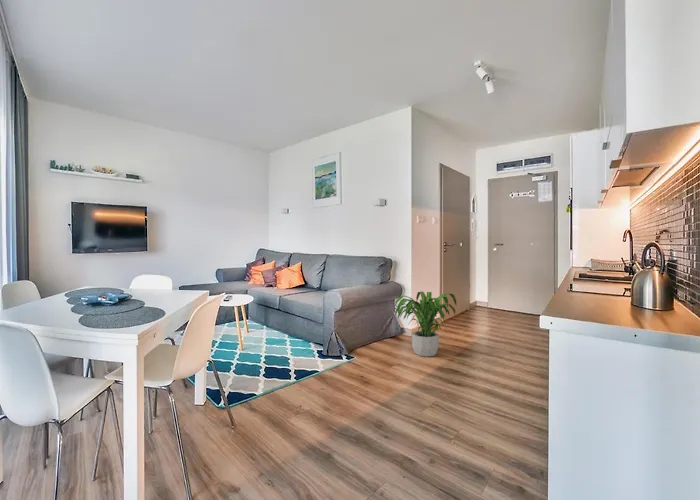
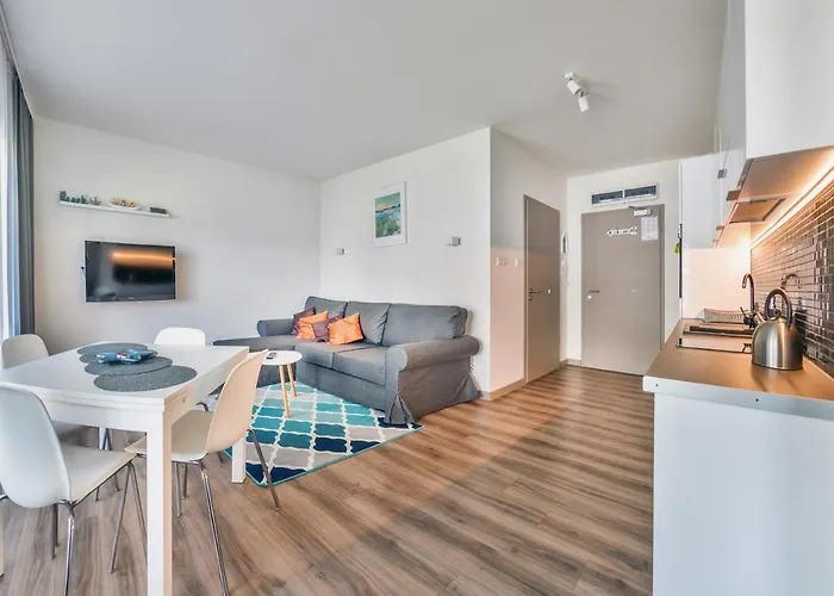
- potted plant (427, 322)
